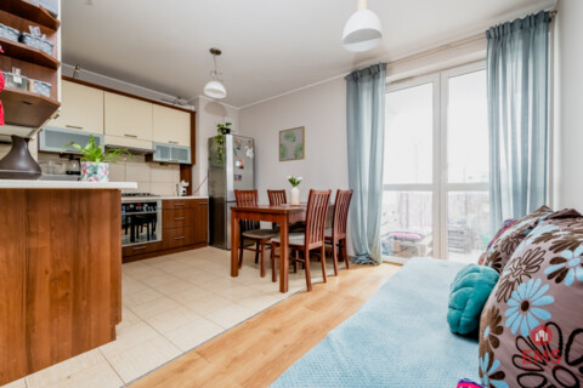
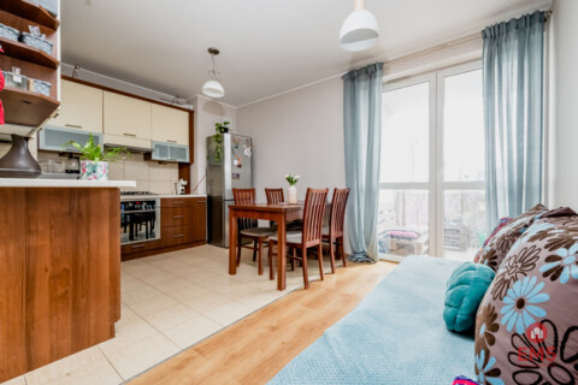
- wall art (292, 144)
